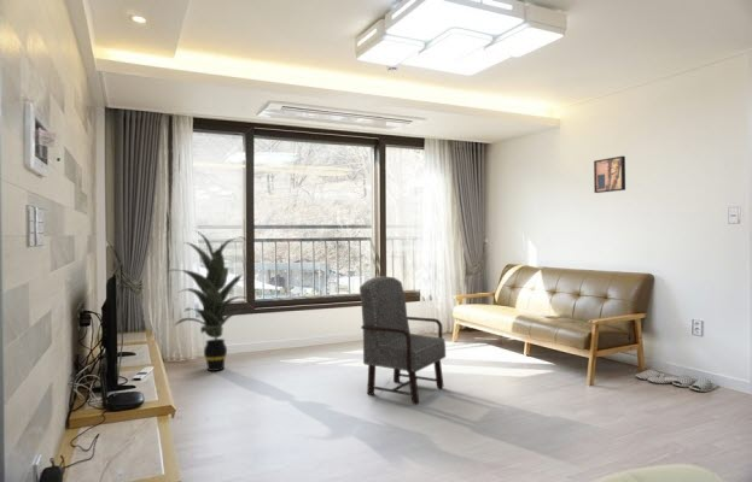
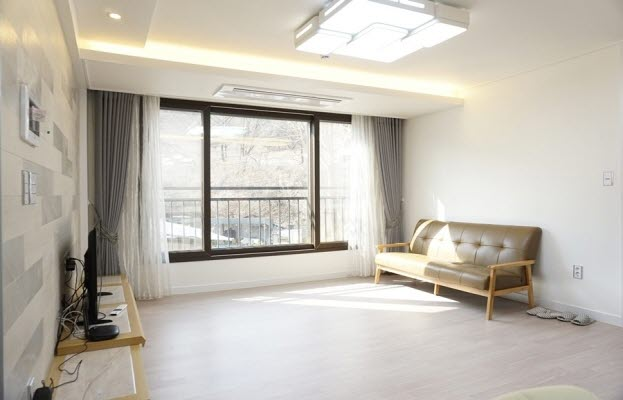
- indoor plant (209, 299)
- armchair (403, 334)
- wall art (608, 175)
